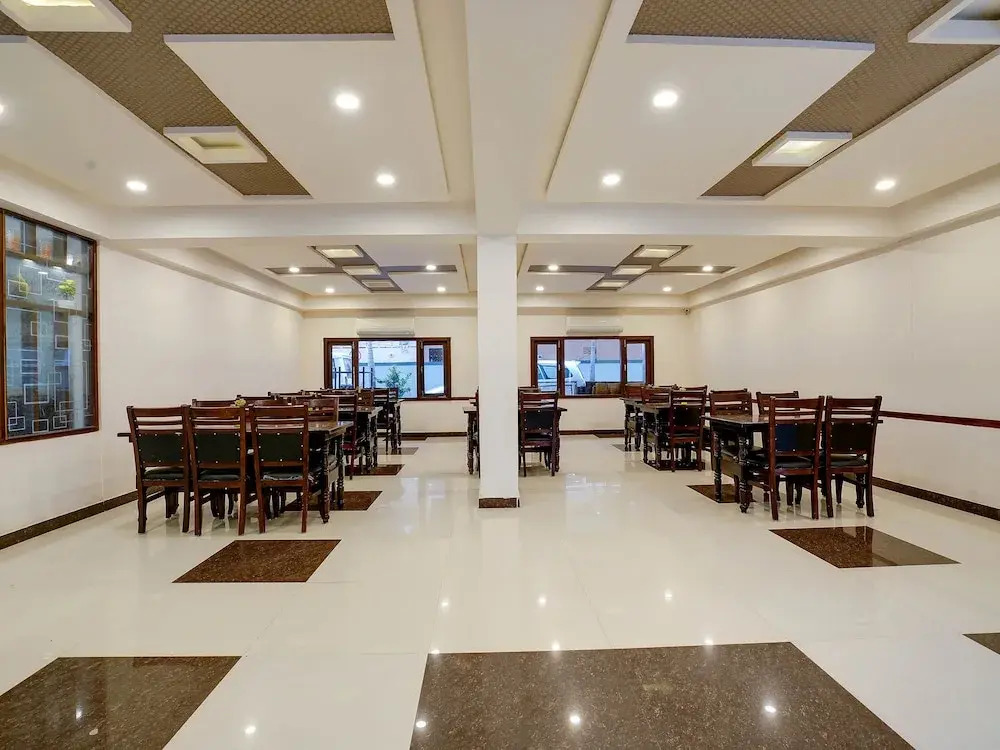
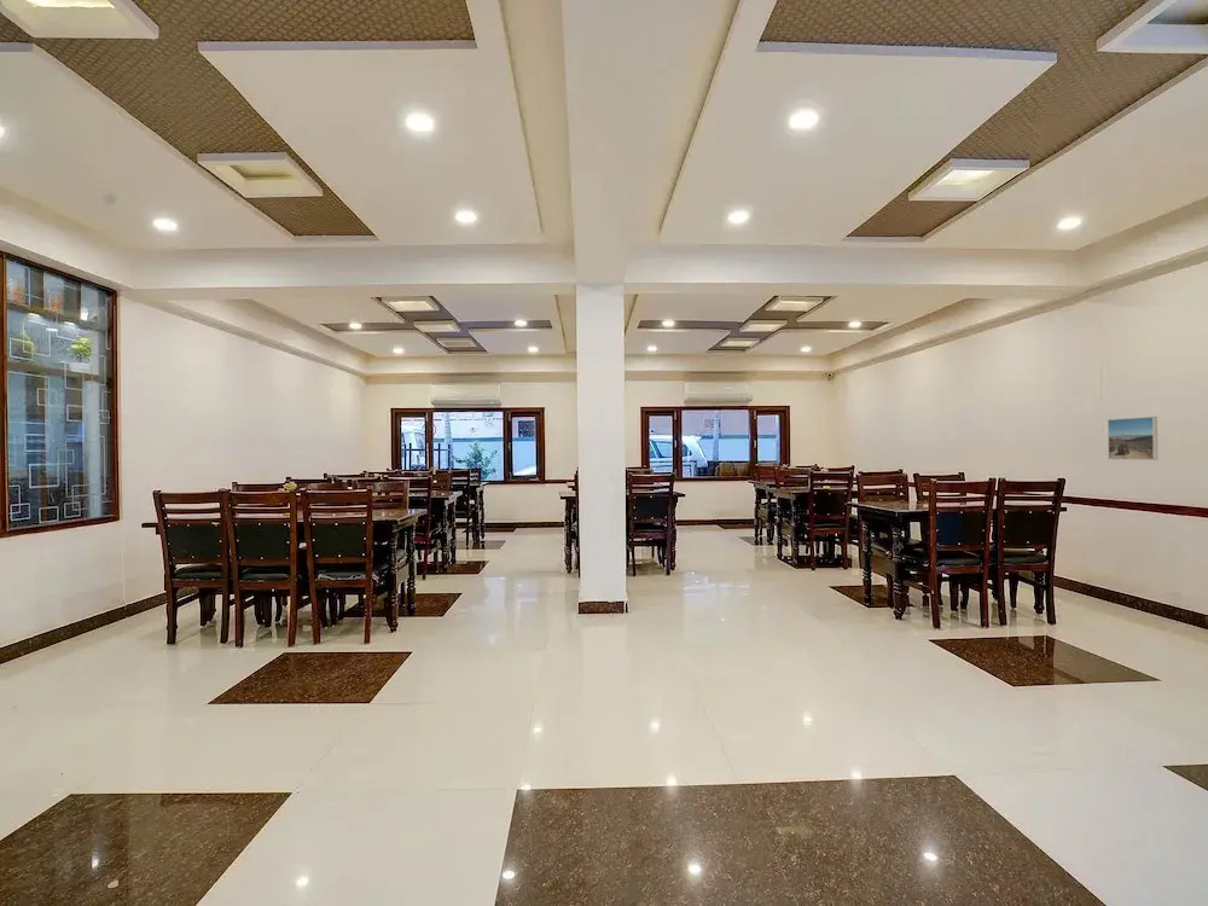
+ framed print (1131, 439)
